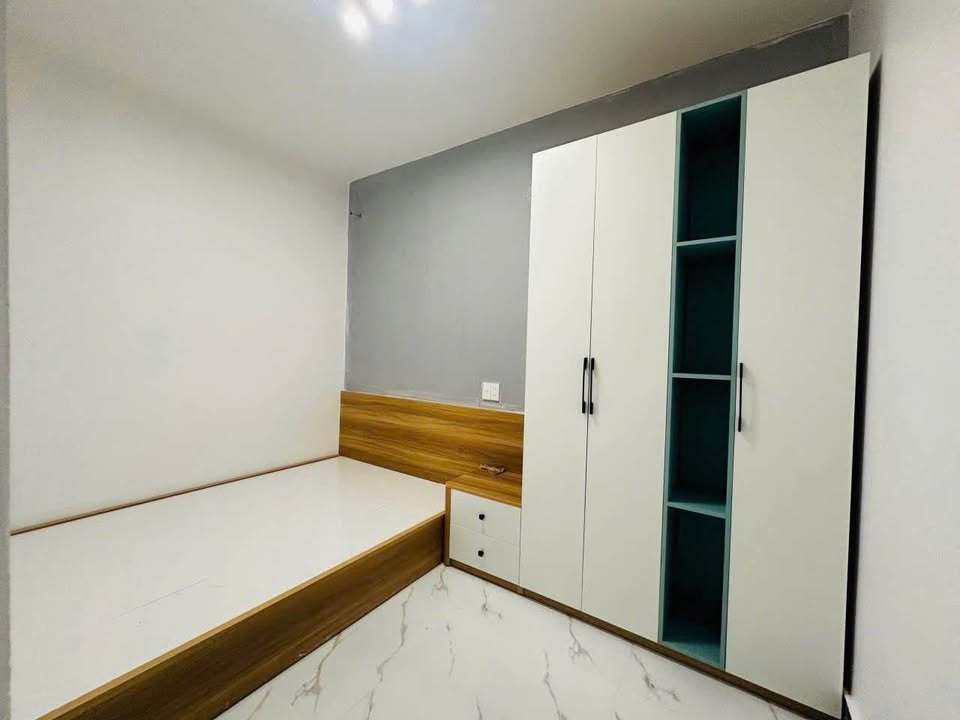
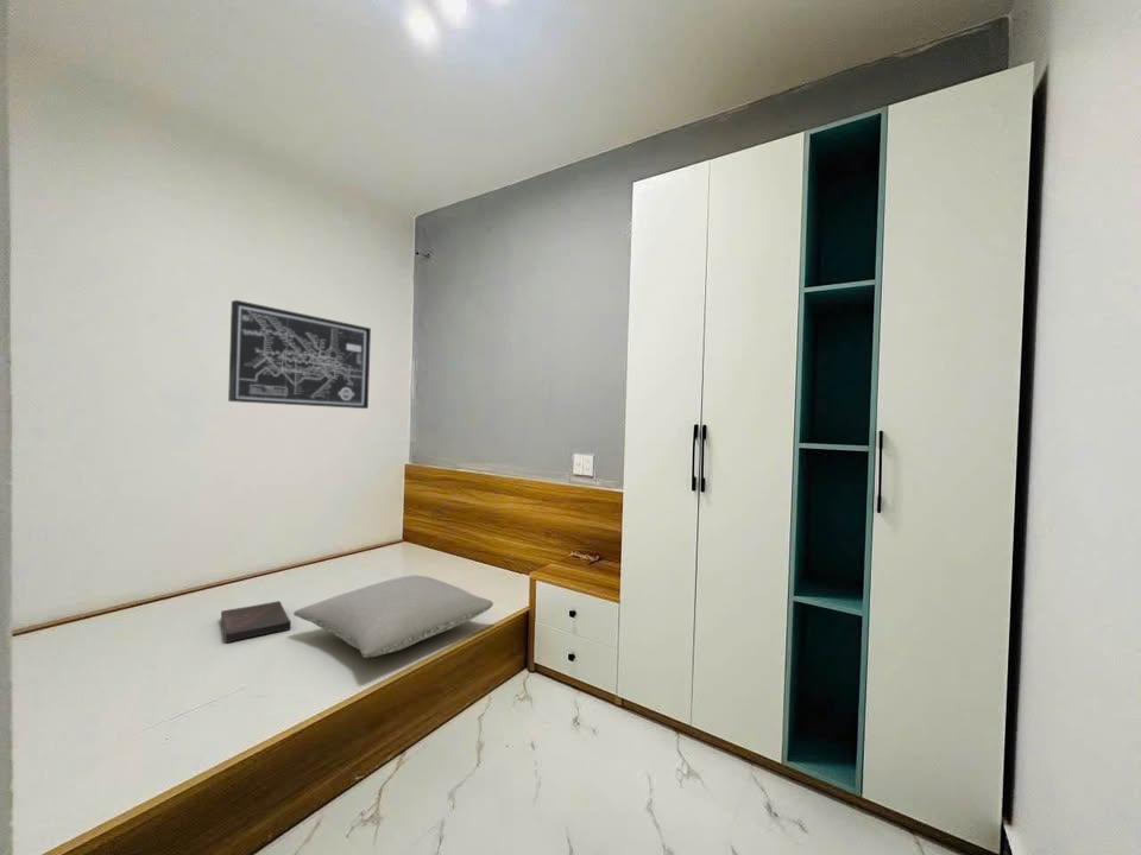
+ book (254, 620)
+ pillow (397, 608)
+ wall art (307, 360)
